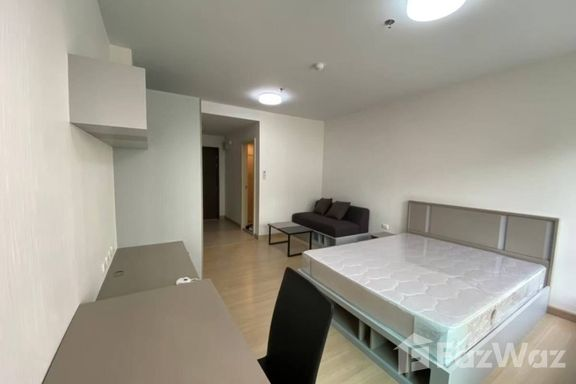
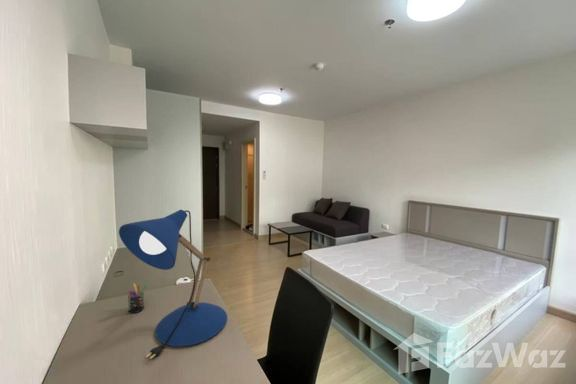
+ pen holder (138, 296)
+ desk lamp (173, 266)
